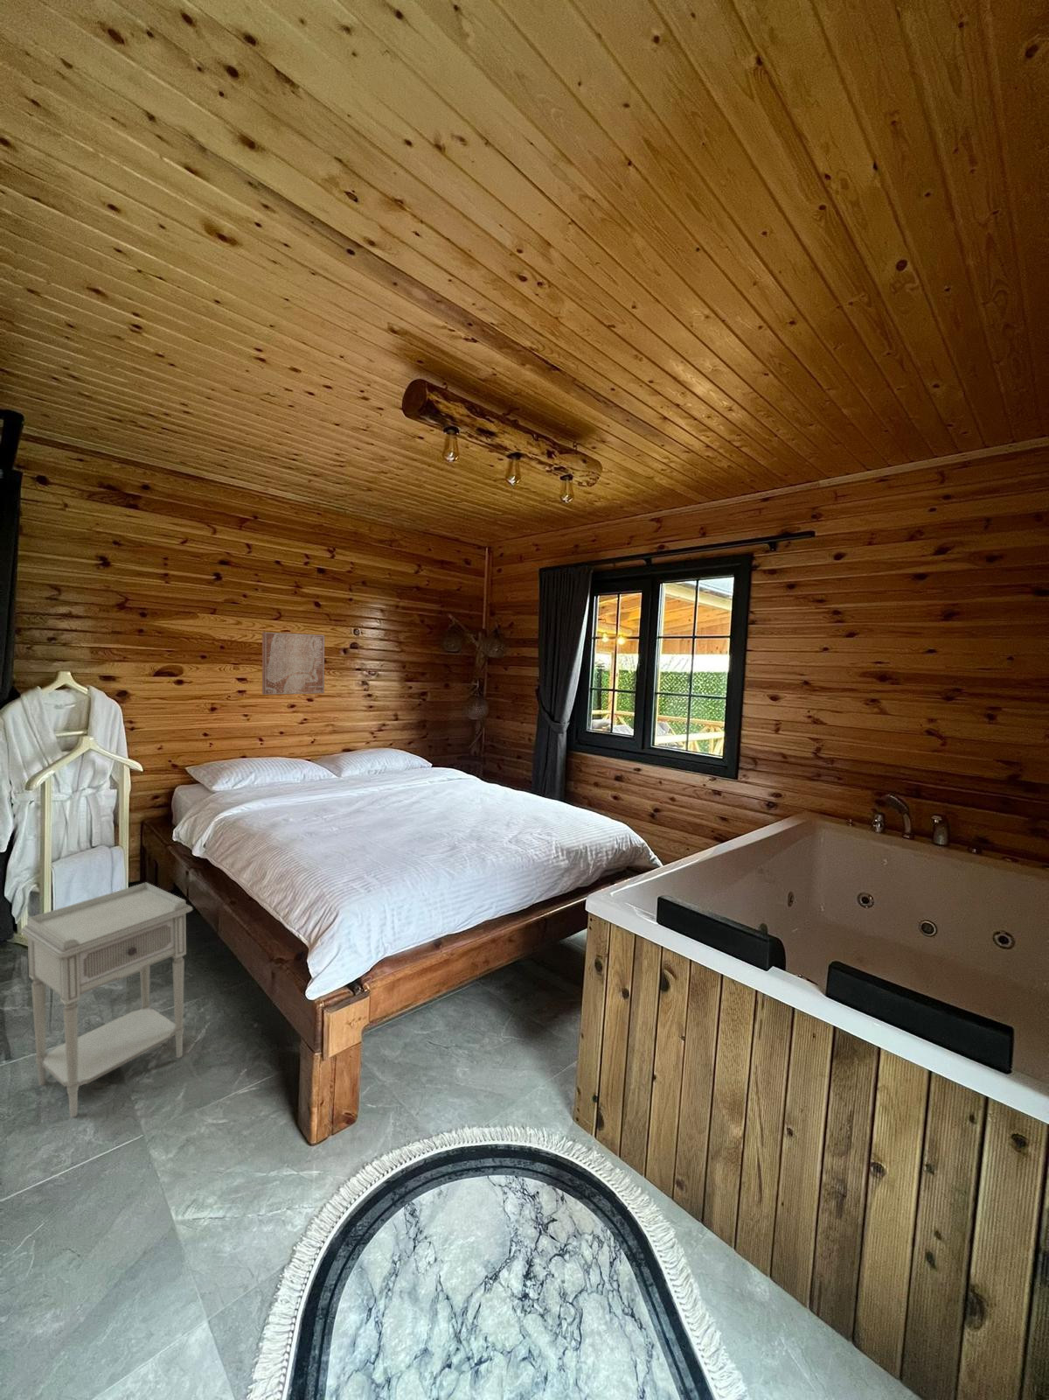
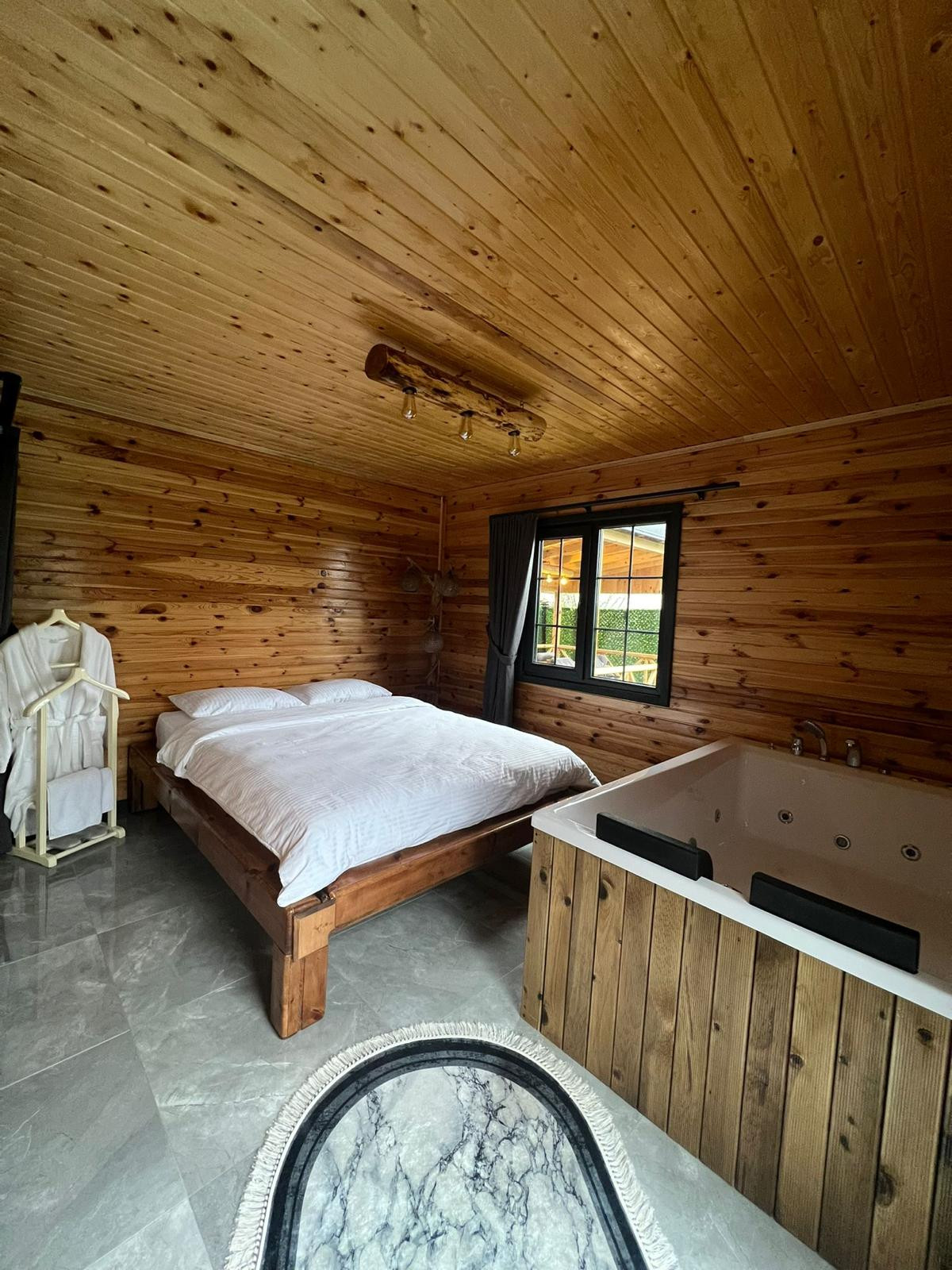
- nightstand (108, 982)
- wall art (294, 664)
